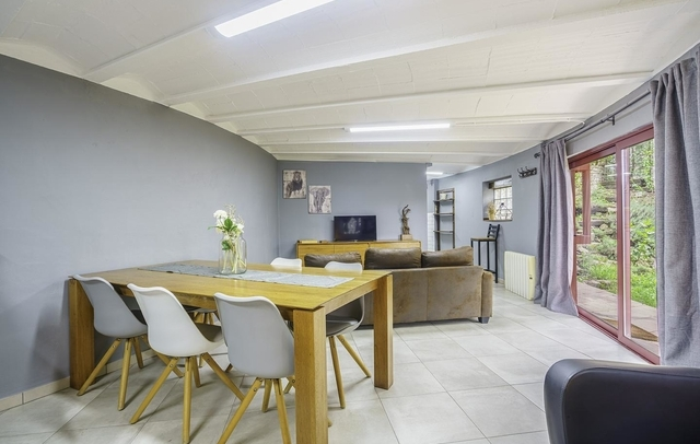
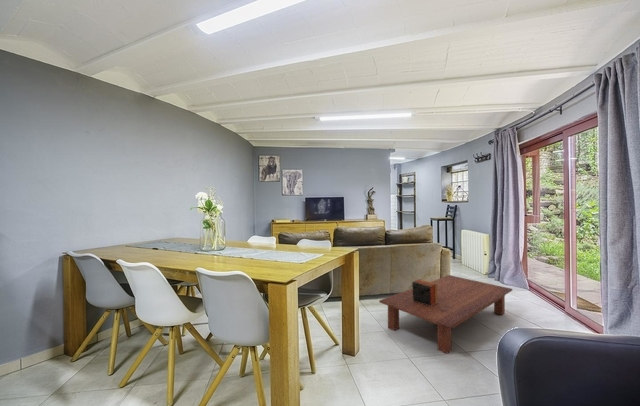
+ coffee table (449, 307)
+ decorative box (424, 292)
